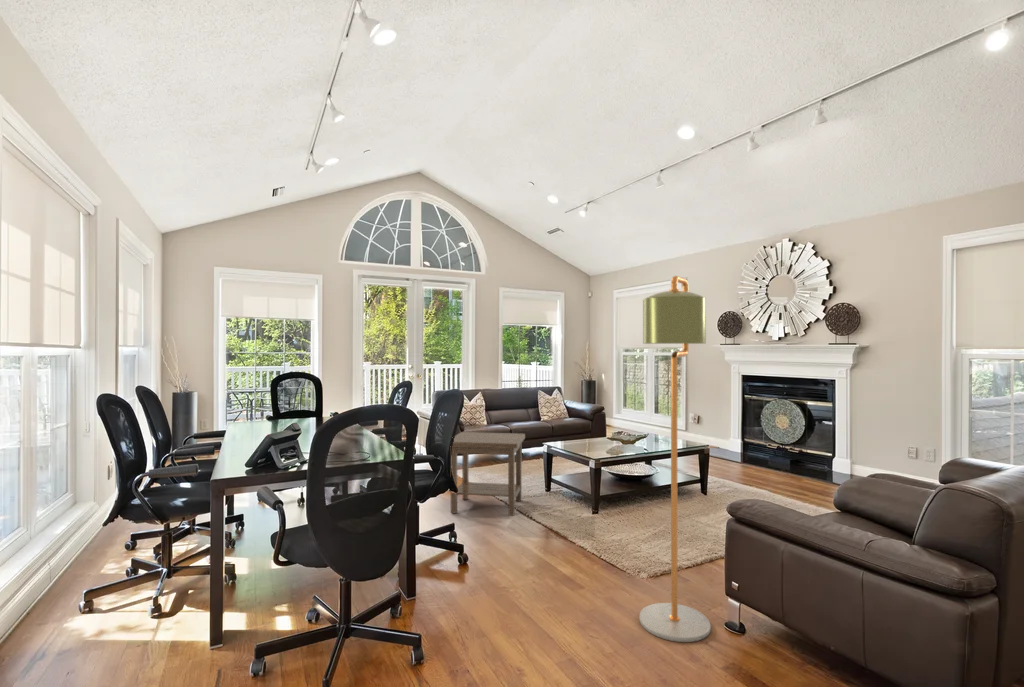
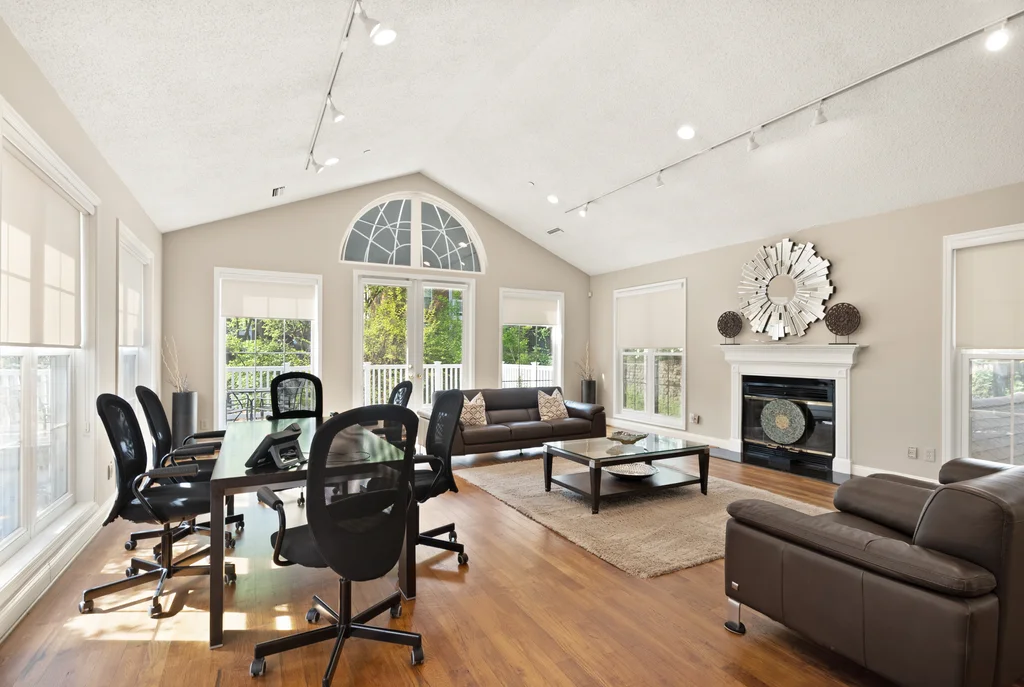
- side table (487, 483)
- floor lamp (675, 448)
